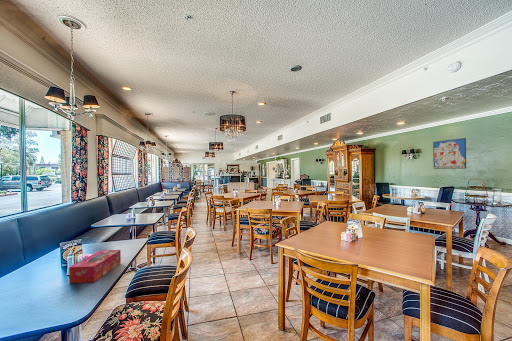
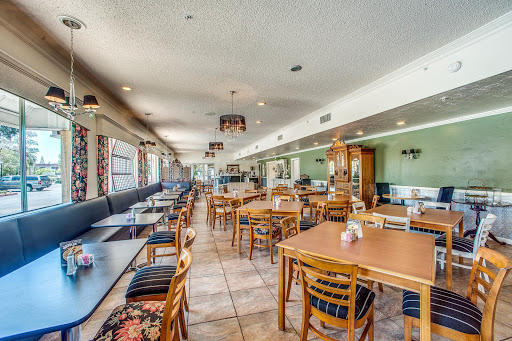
- wall art (448, 154)
- tissue box (97, 264)
